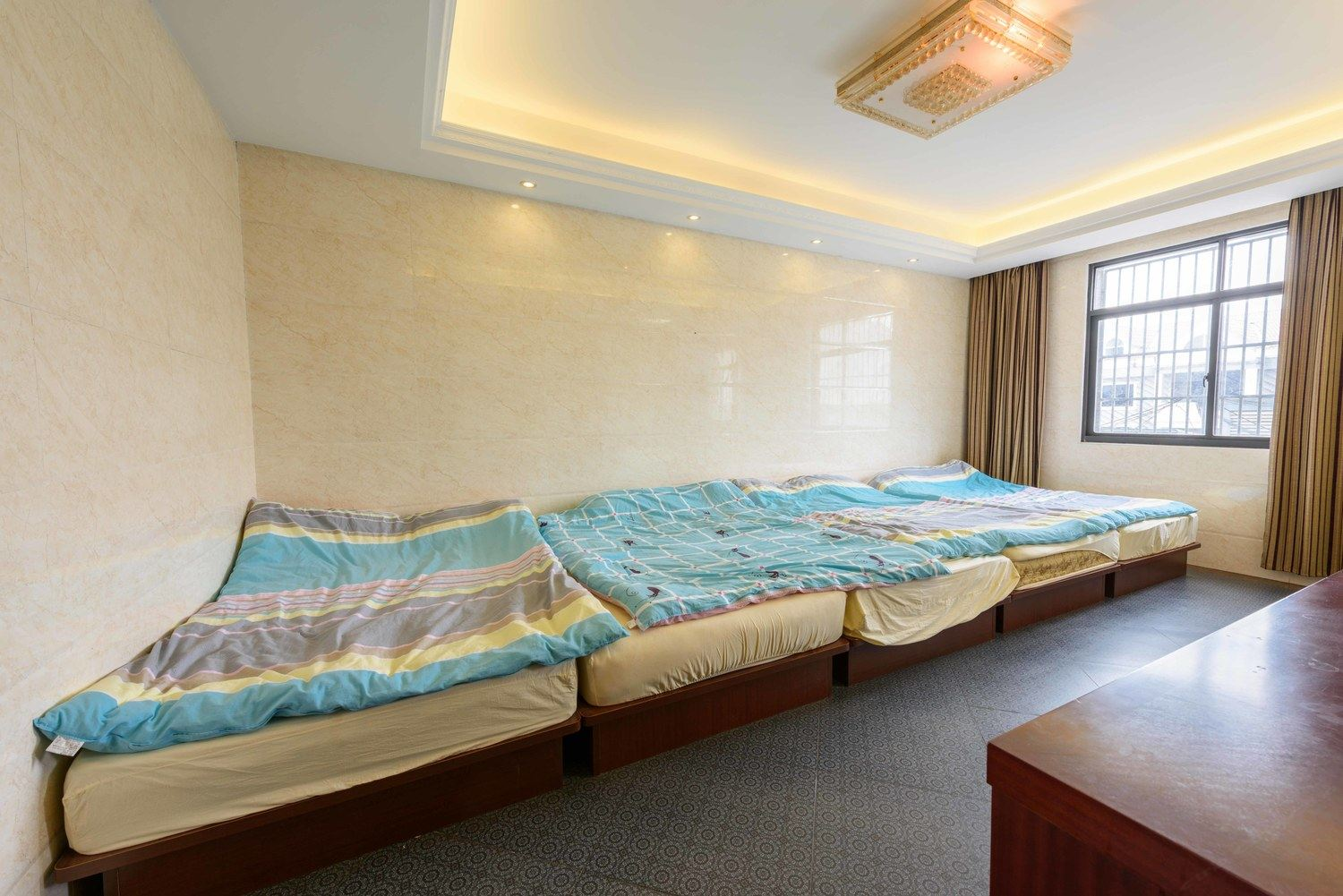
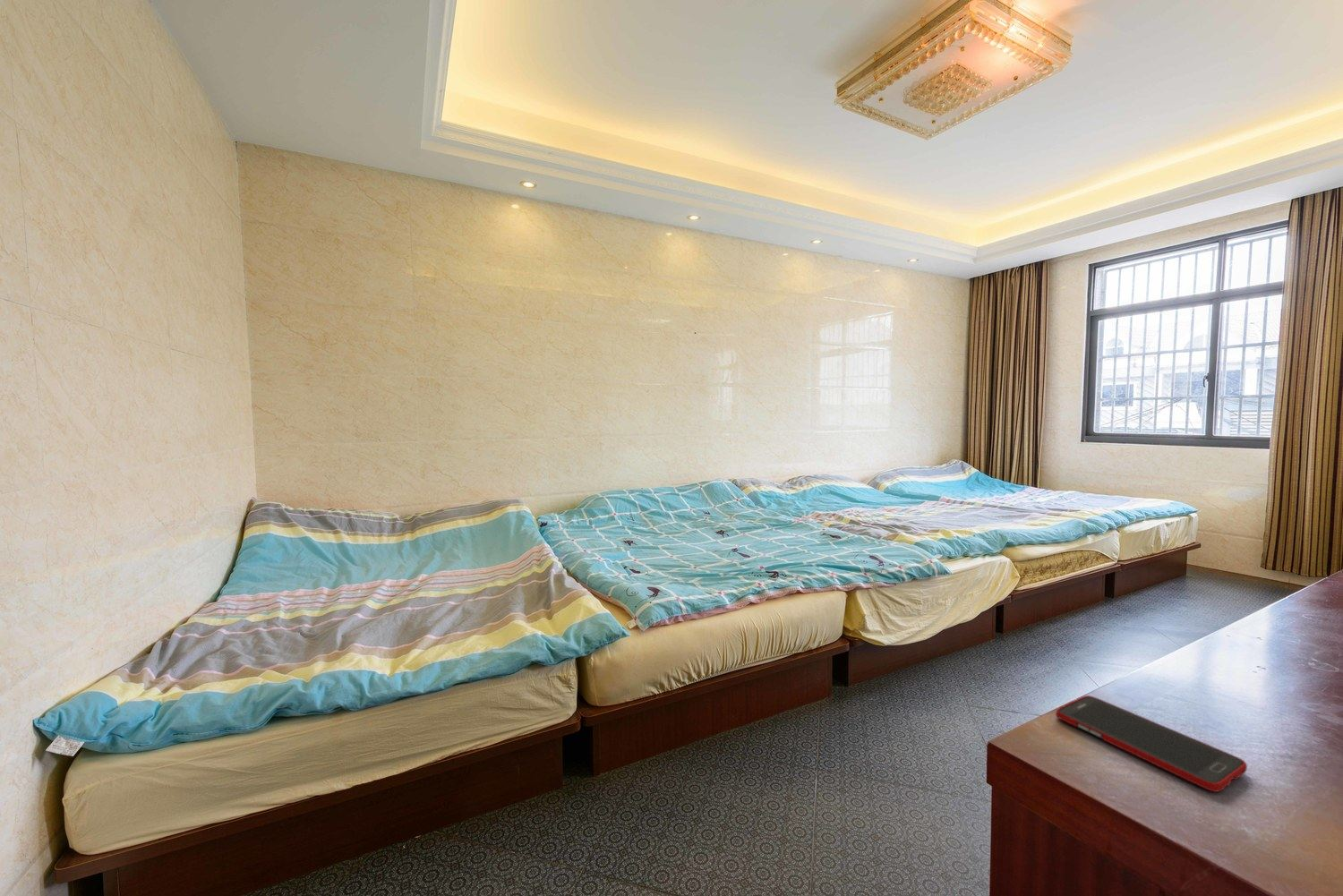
+ cell phone (1142, 738)
